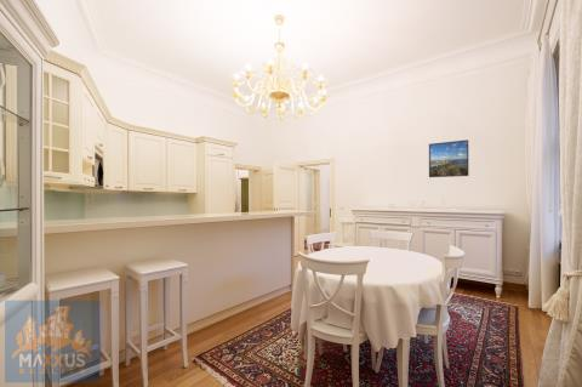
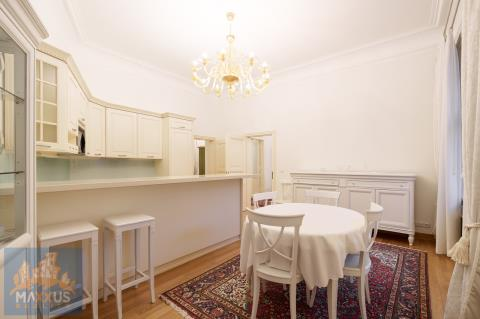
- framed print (447, 159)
